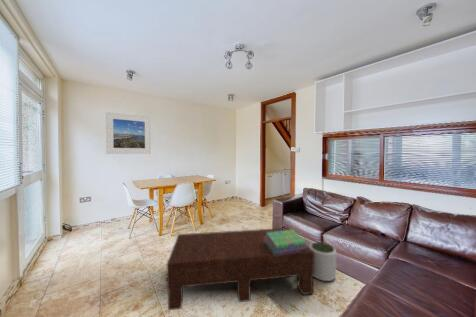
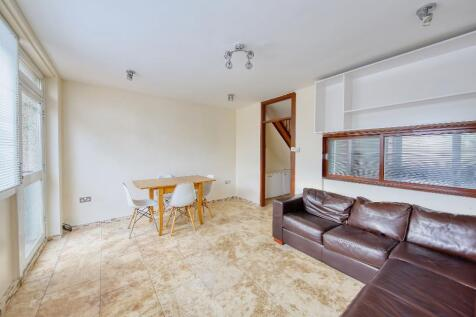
- plant pot (322, 260)
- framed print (129, 134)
- stack of books (284, 241)
- coffee table (239, 261)
